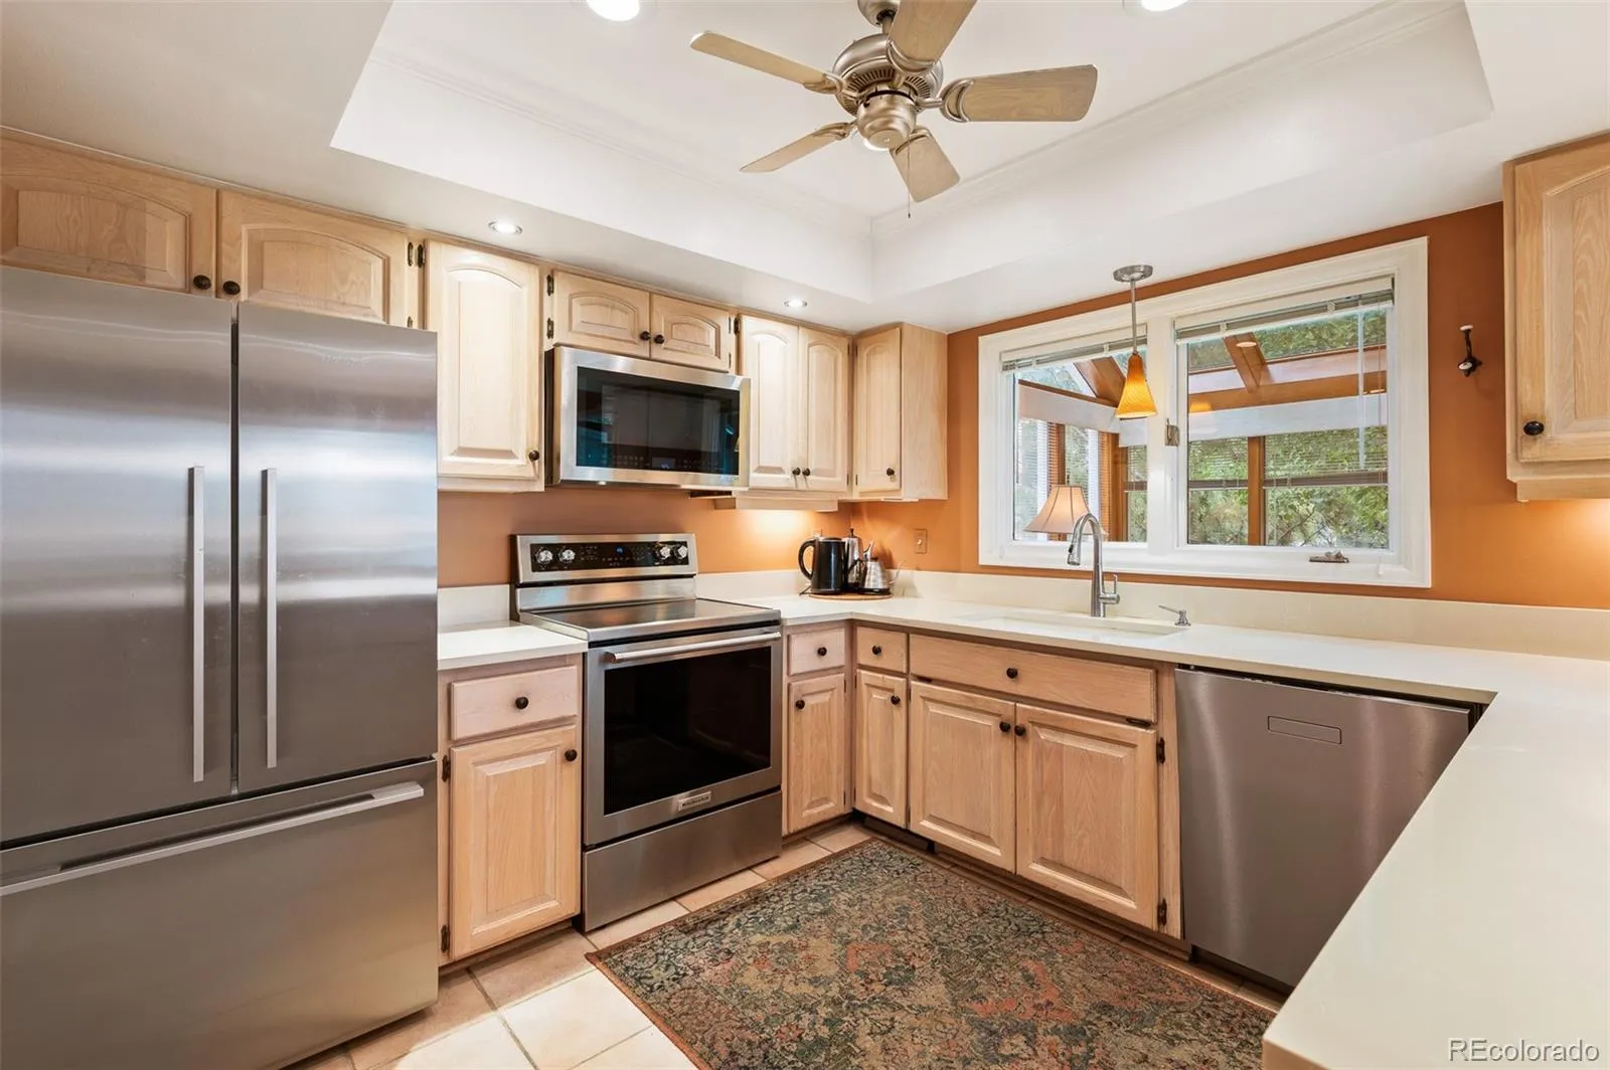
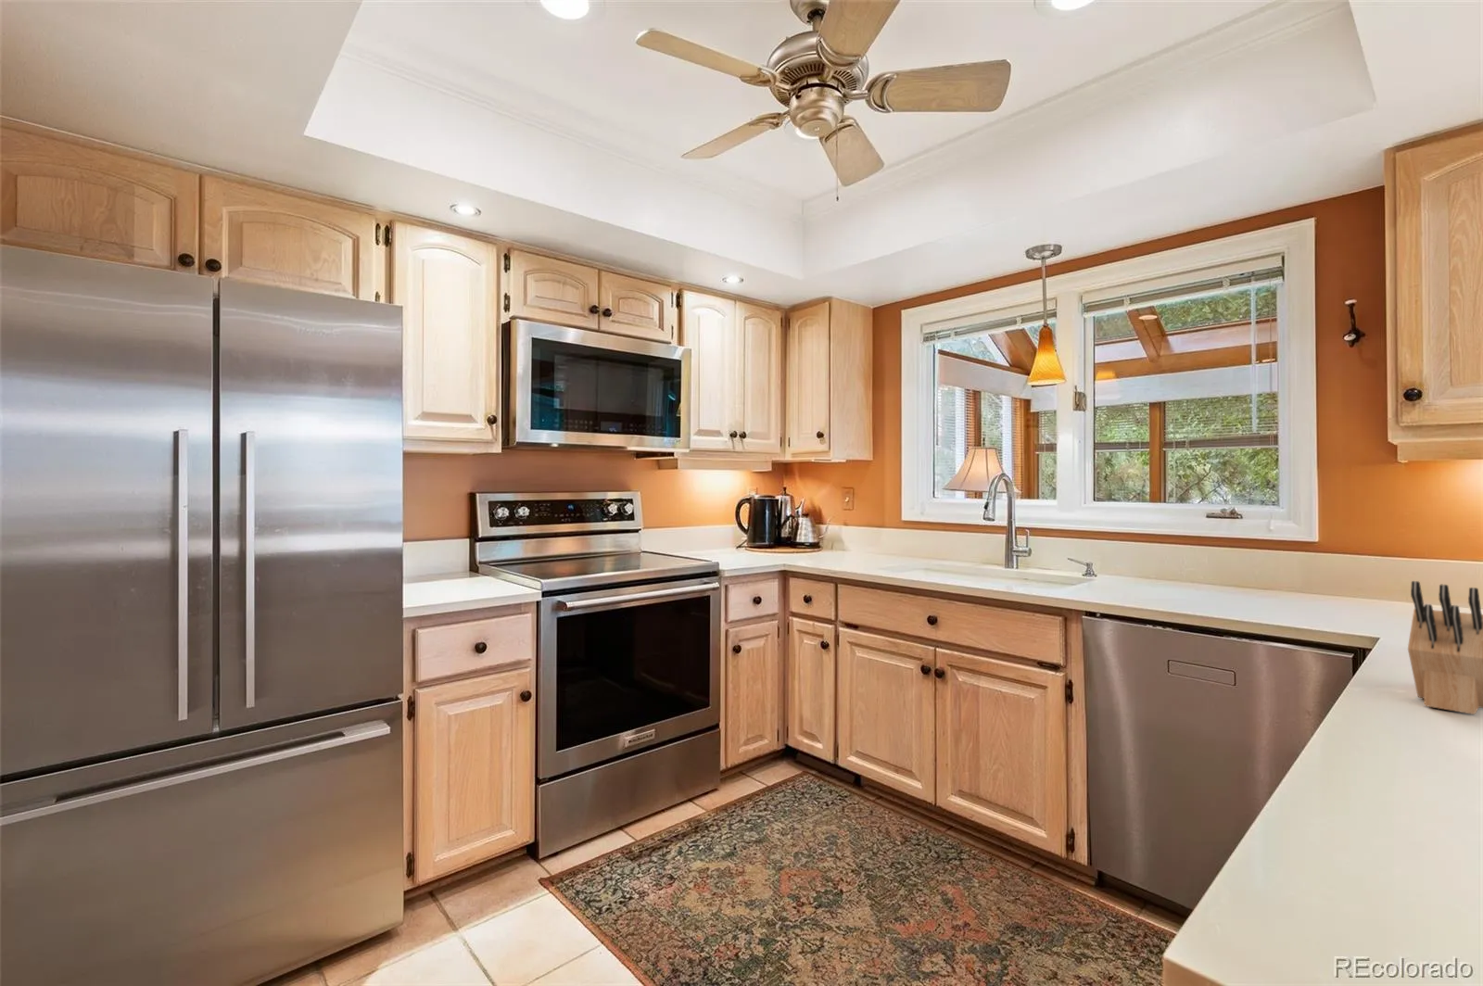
+ knife block (1452, 640)
